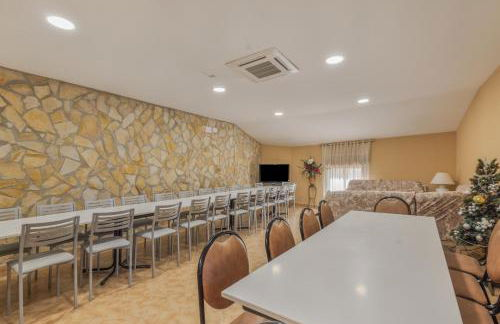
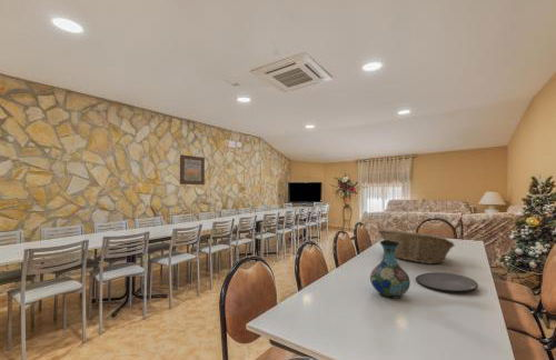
+ wall art (192, 170)
+ plate (445, 281)
+ vase (389, 268)
+ fruit basket (414, 243)
